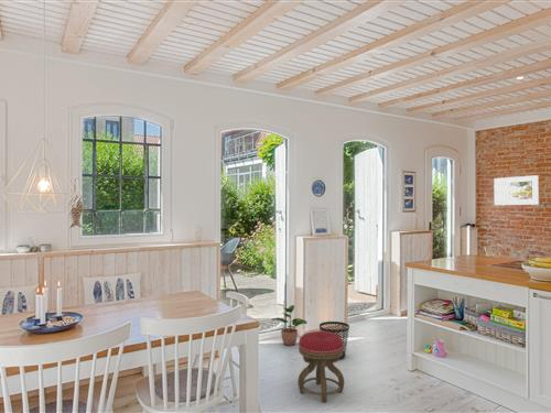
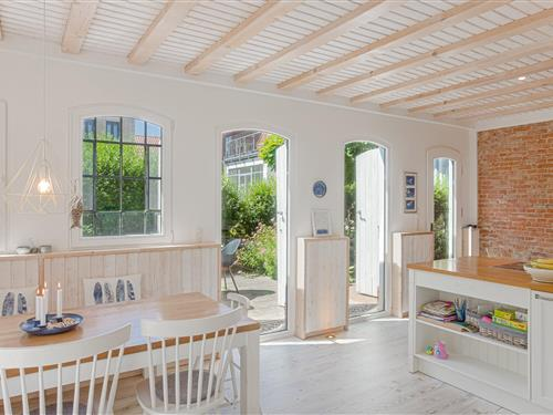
- stool (321, 363)
- potted plant (290, 324)
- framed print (515, 191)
- wastebasket (336, 334)
